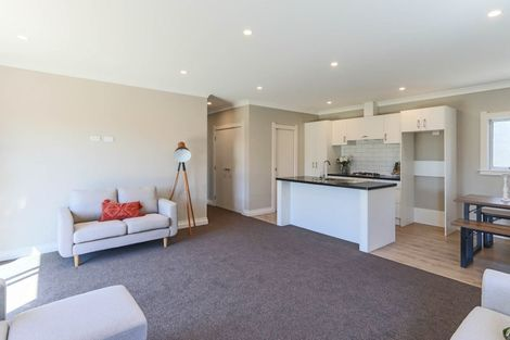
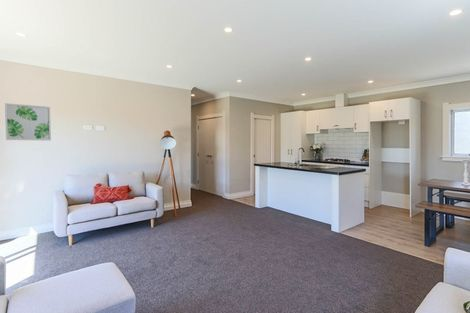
+ wall art (28, 122)
